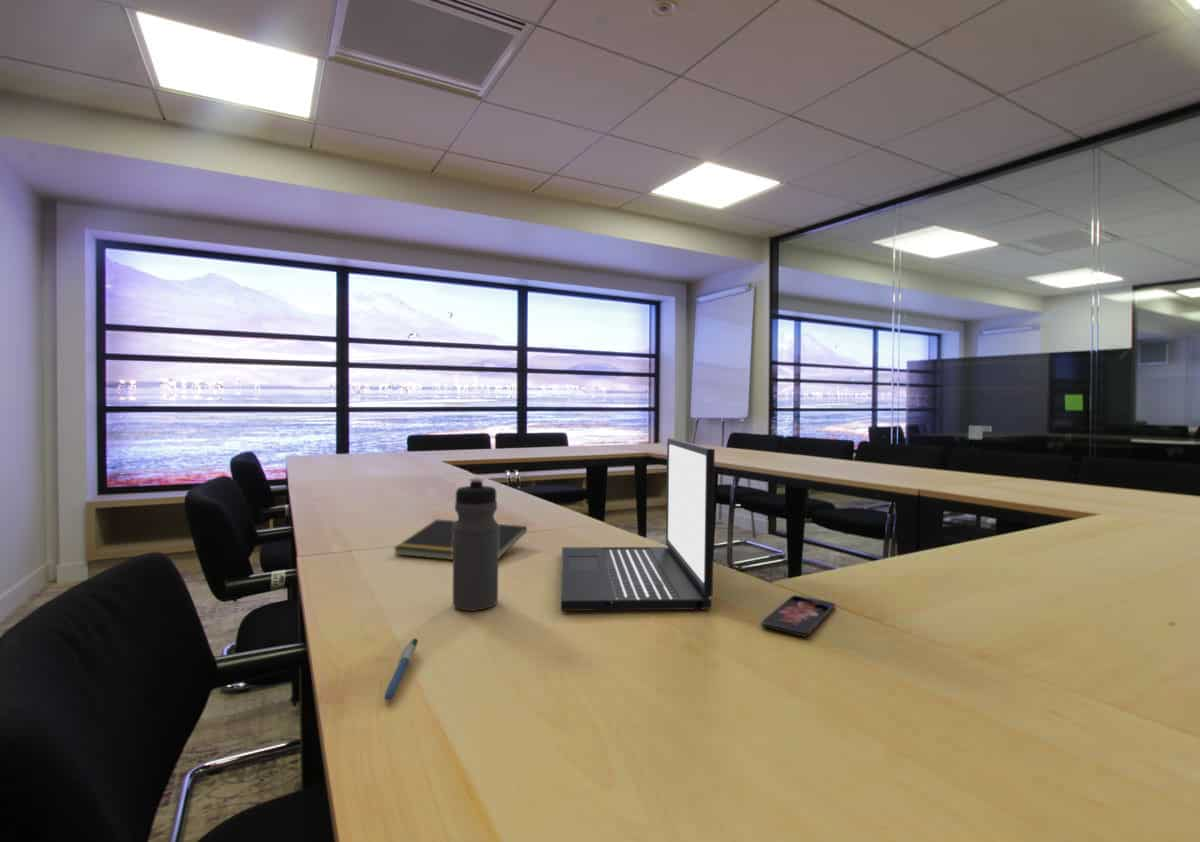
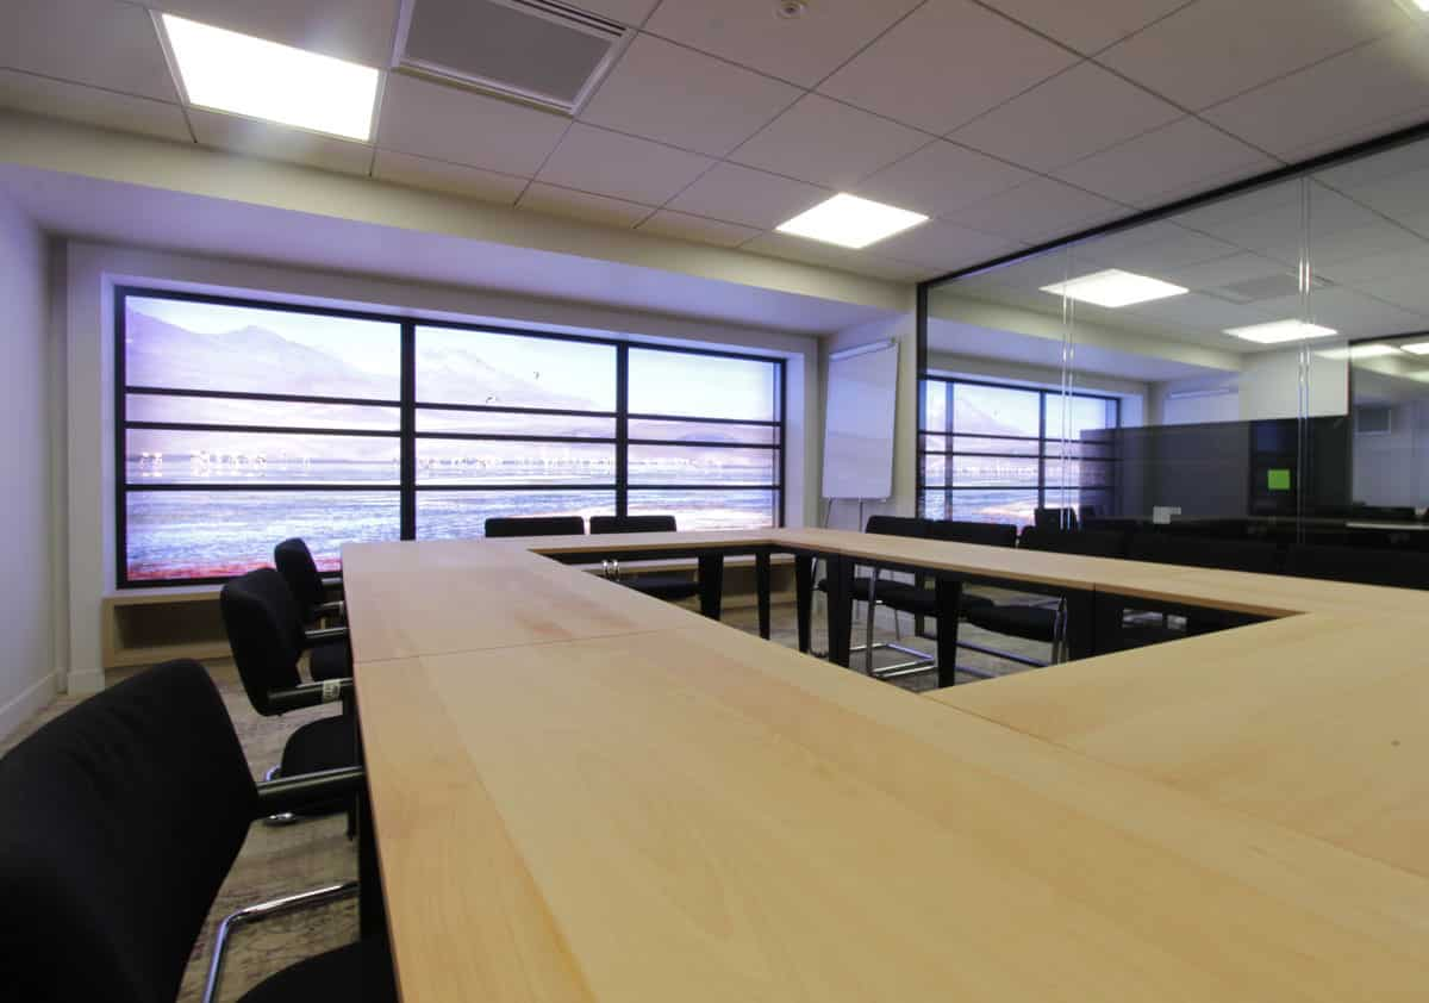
- water bottle (475, 541)
- notepad (453, 538)
- pen (400, 666)
- laptop (626, 547)
- smartphone (799, 614)
